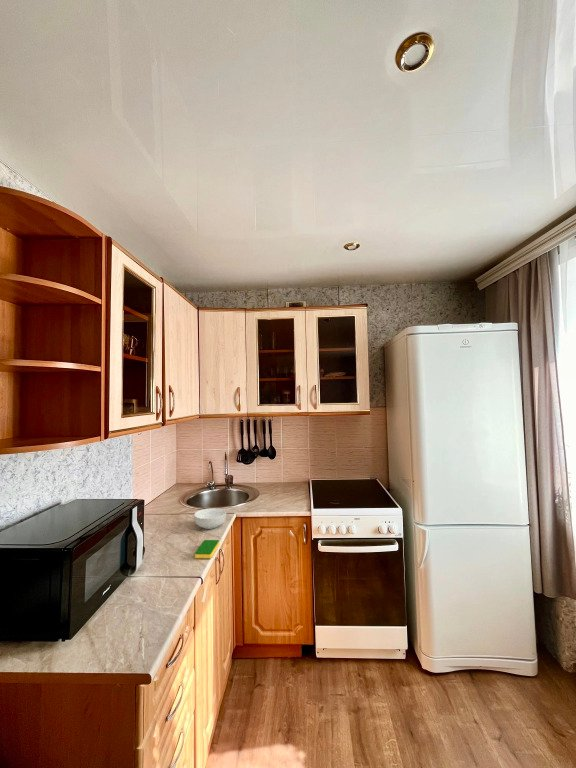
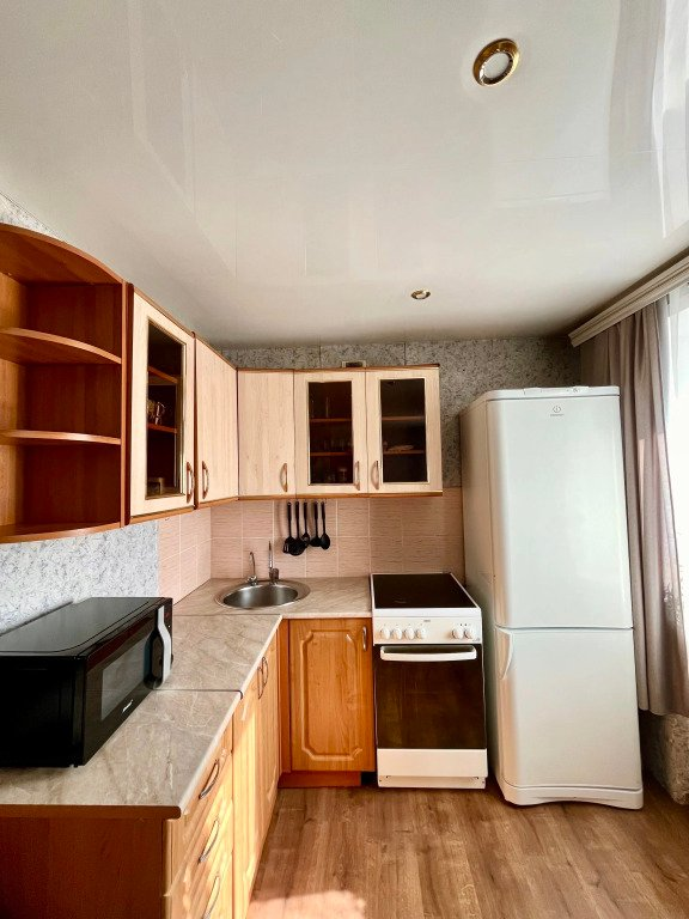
- cereal bowl (210, 519)
- dish sponge (207, 548)
